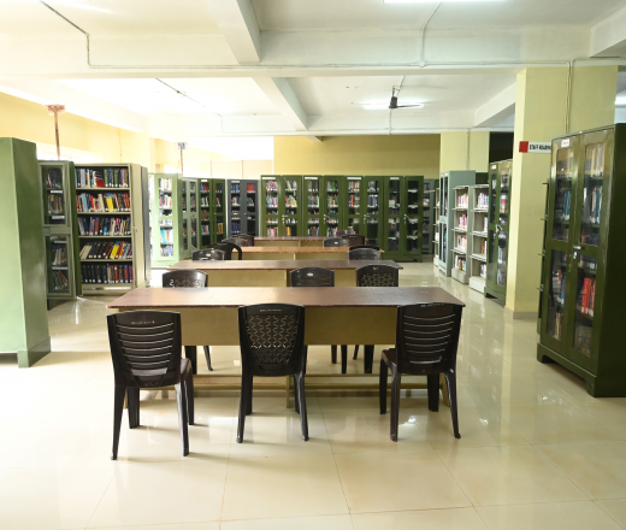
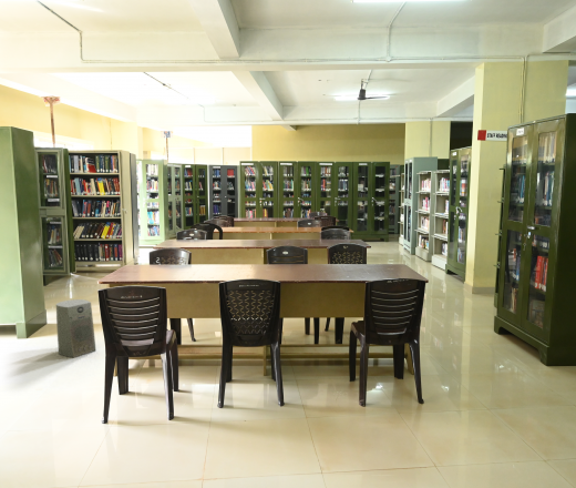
+ fan (73, 326)
